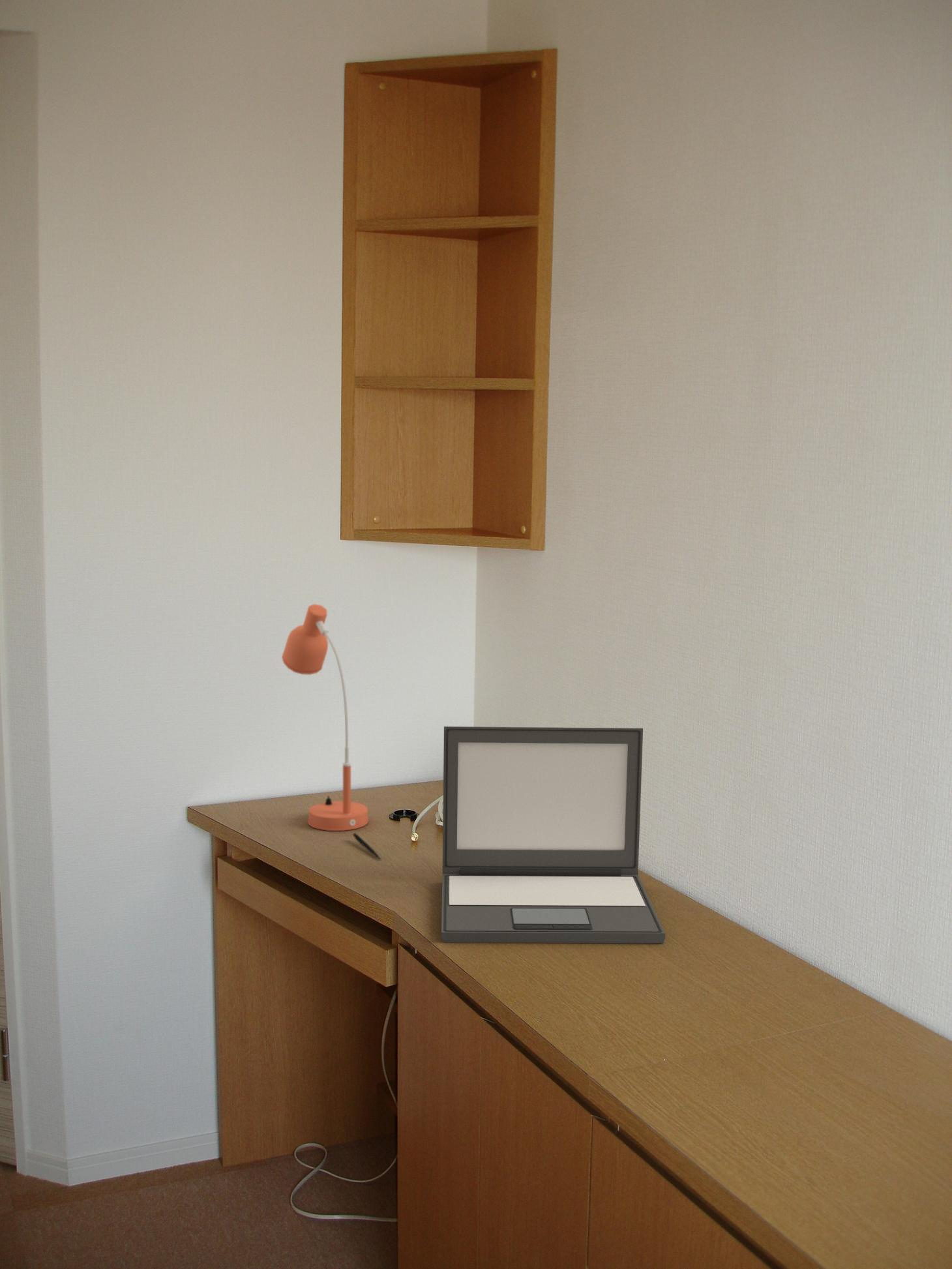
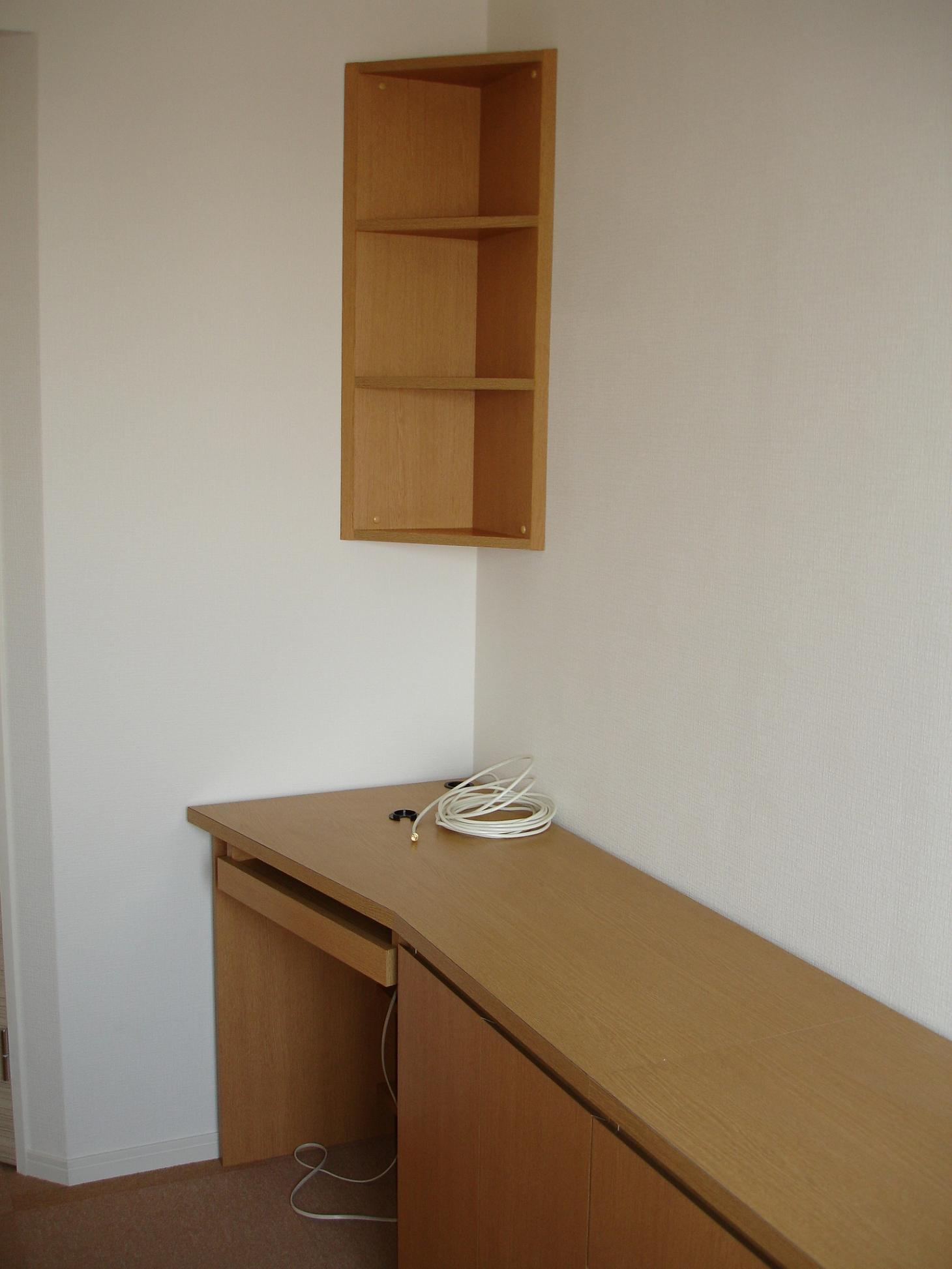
- pen (366, 846)
- laptop (548, 828)
- desk lamp (344, 711)
